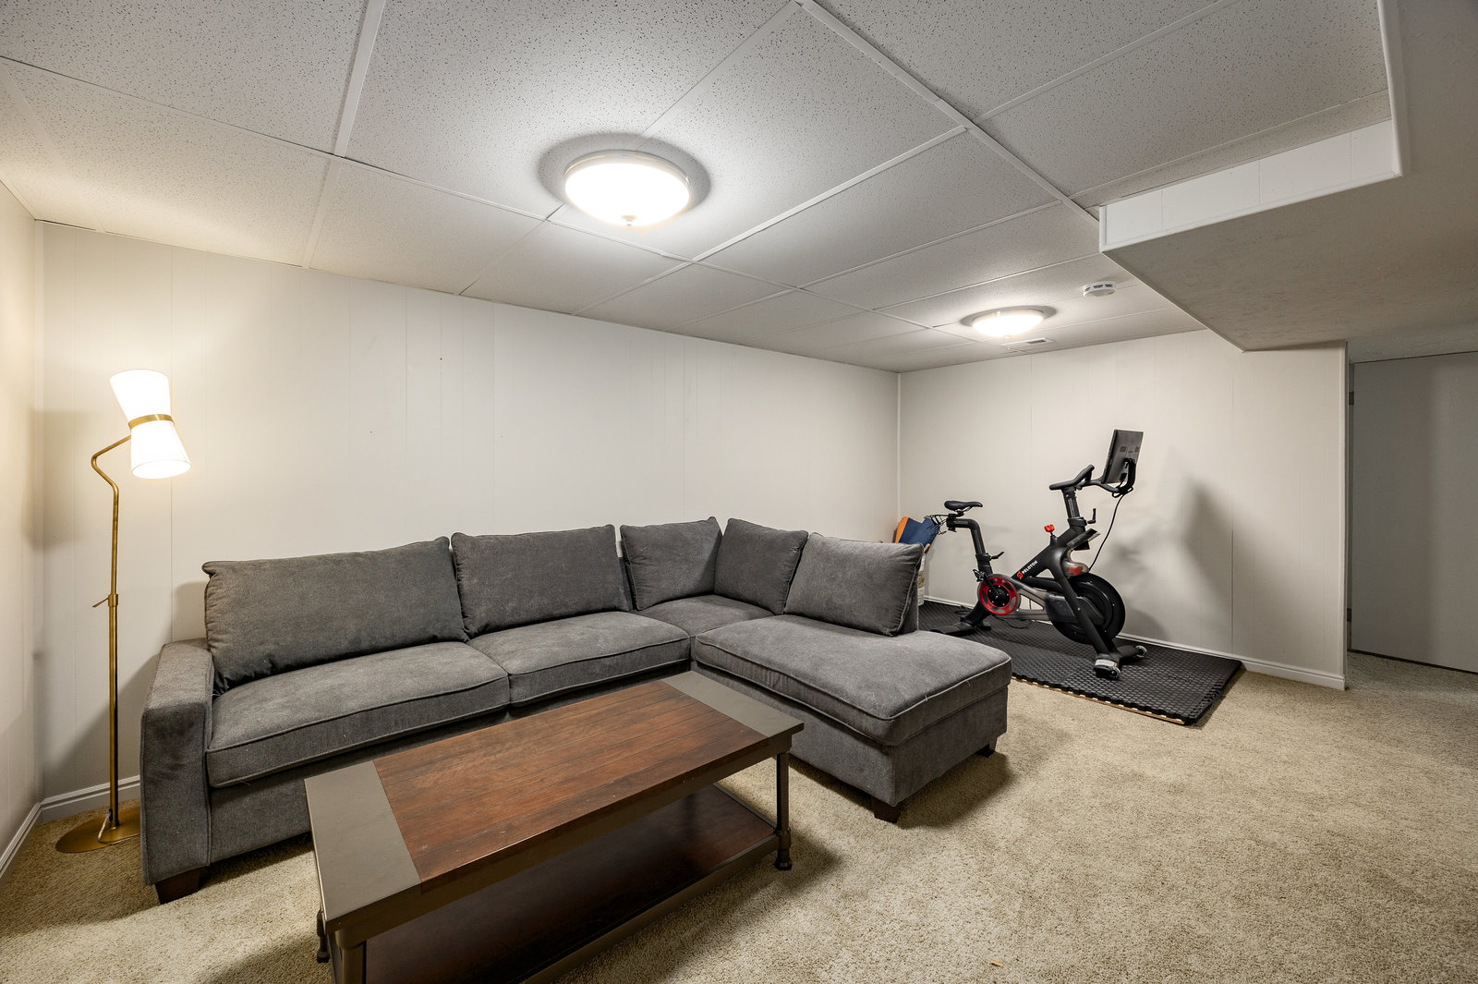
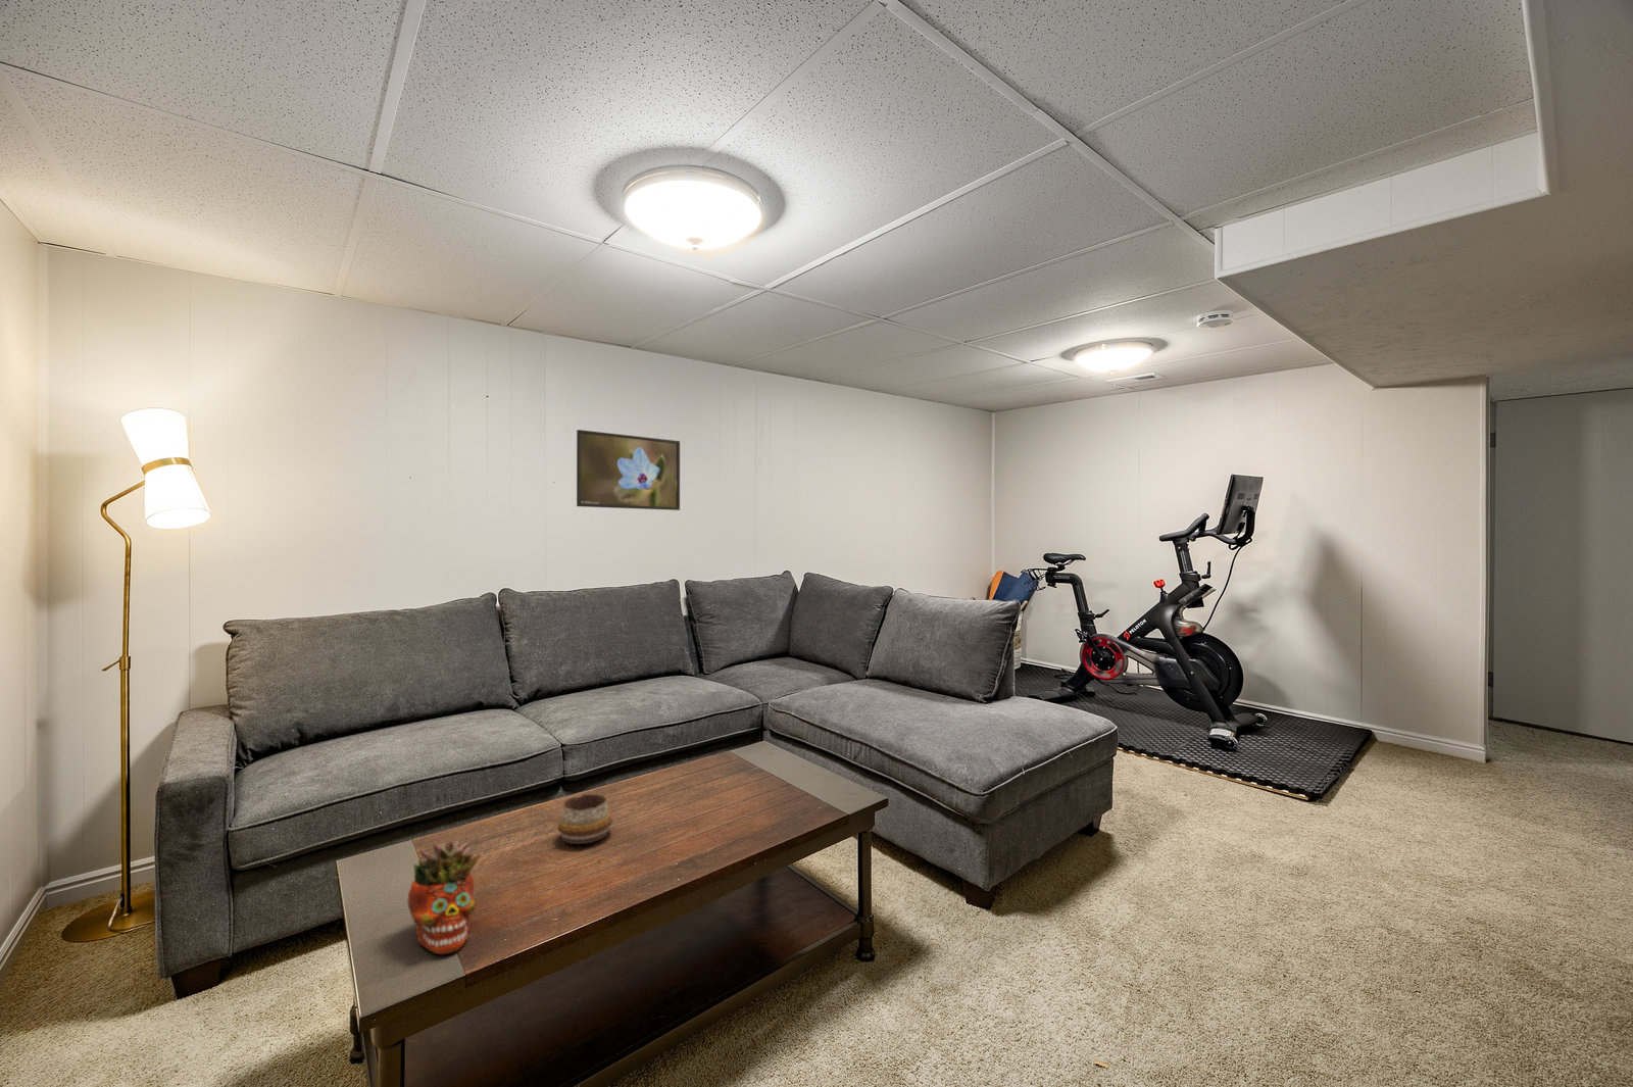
+ decorative bowl (585, 819)
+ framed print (631, 472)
+ succulent planter (446, 889)
